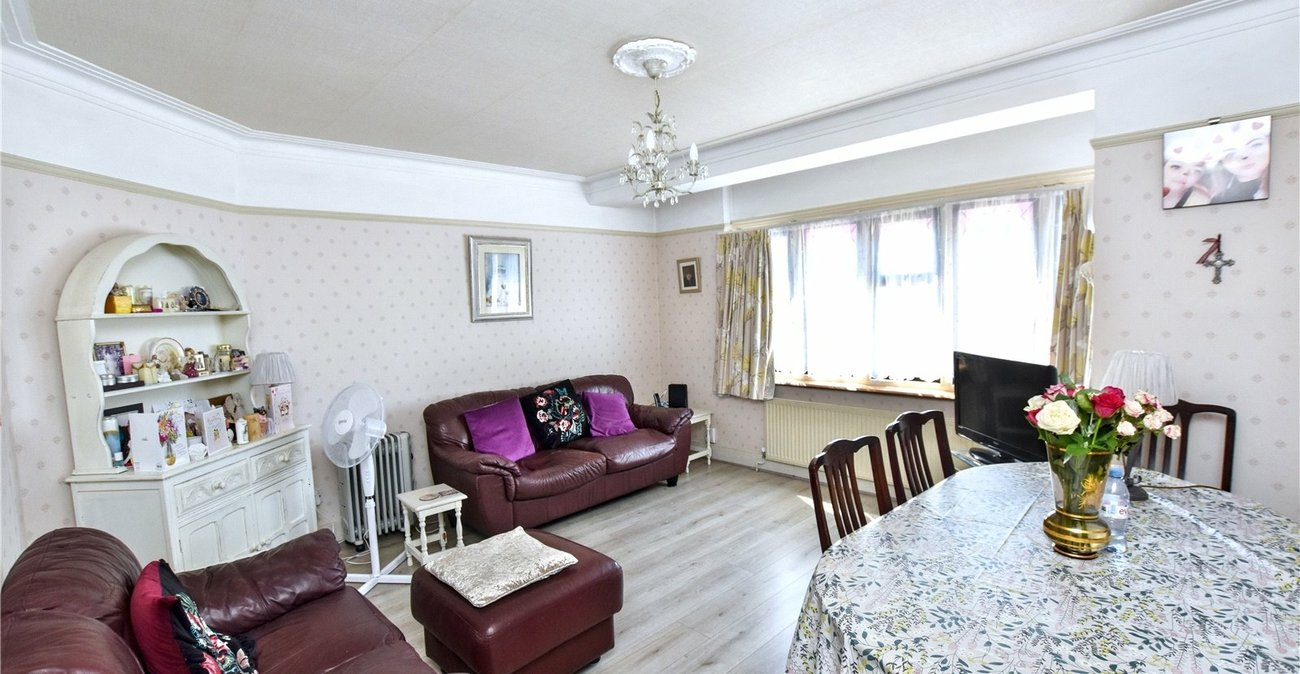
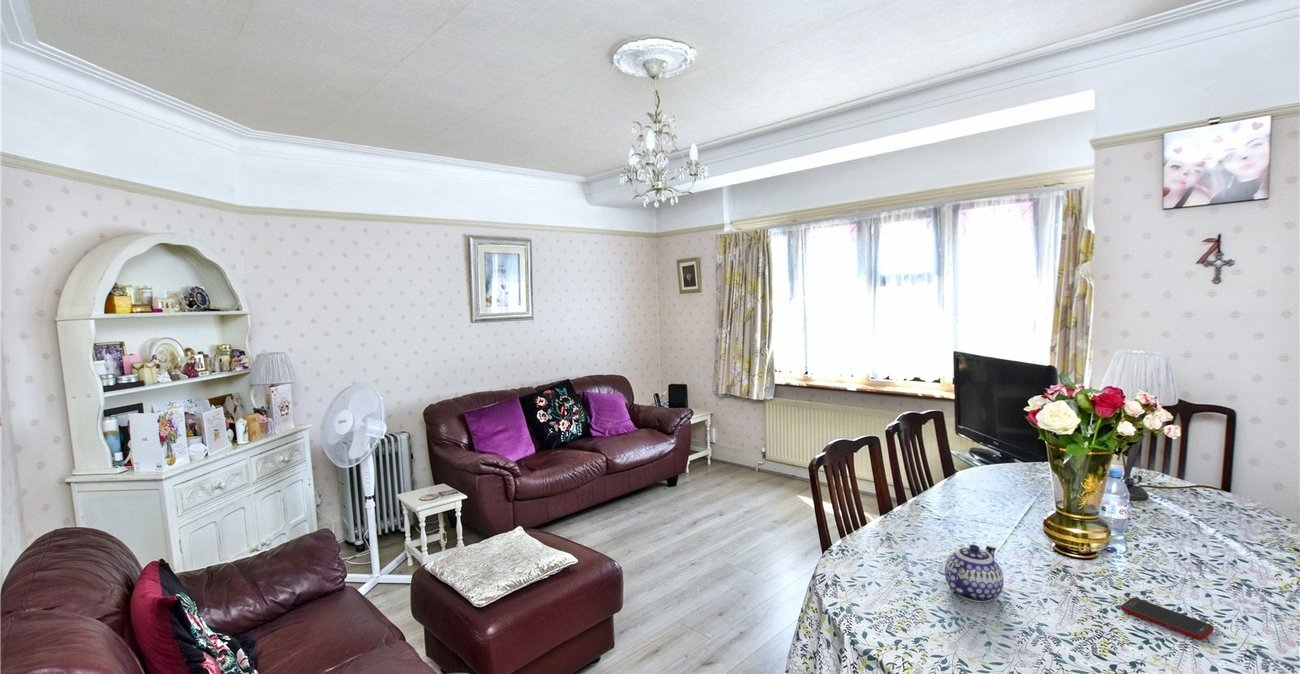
+ cell phone (1165, 617)
+ teapot (973, 569)
